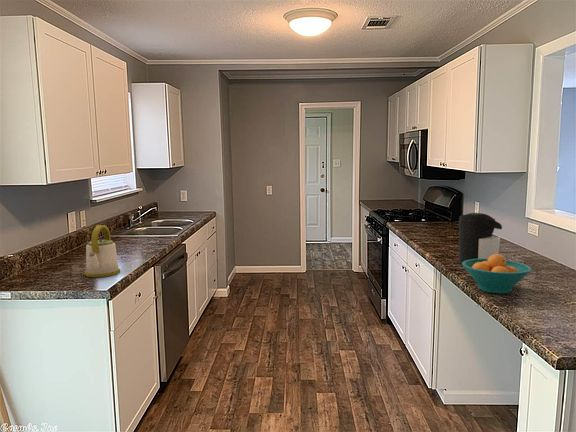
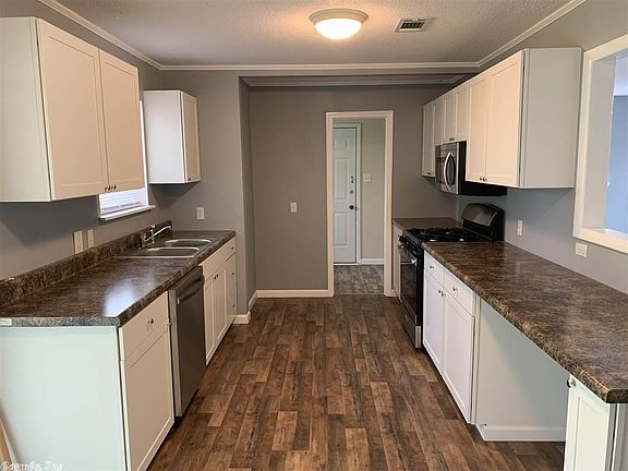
- coffee maker (480, 237)
- fruit bowl (495, 272)
- kettle (99, 250)
